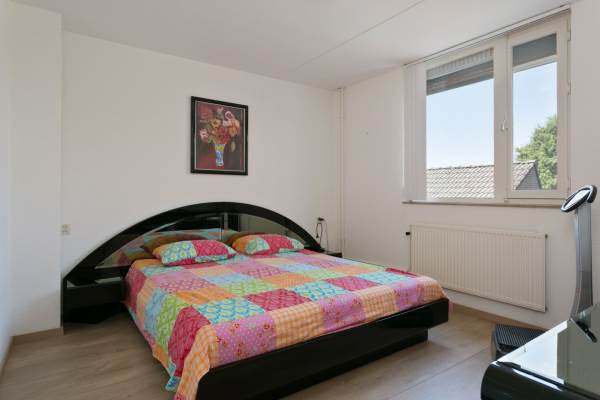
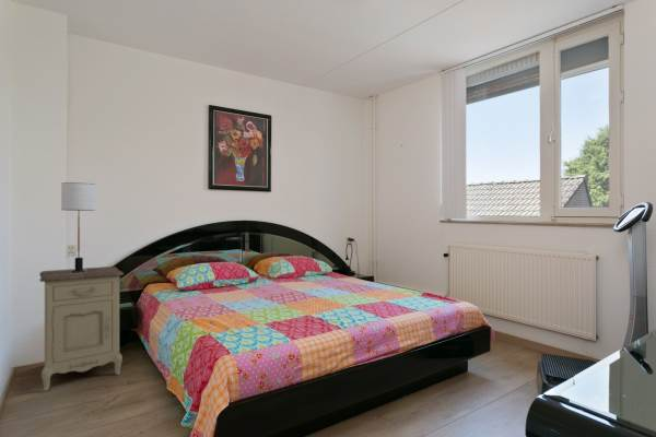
+ table lamp (78, 227)
+ nightstand (82, 322)
